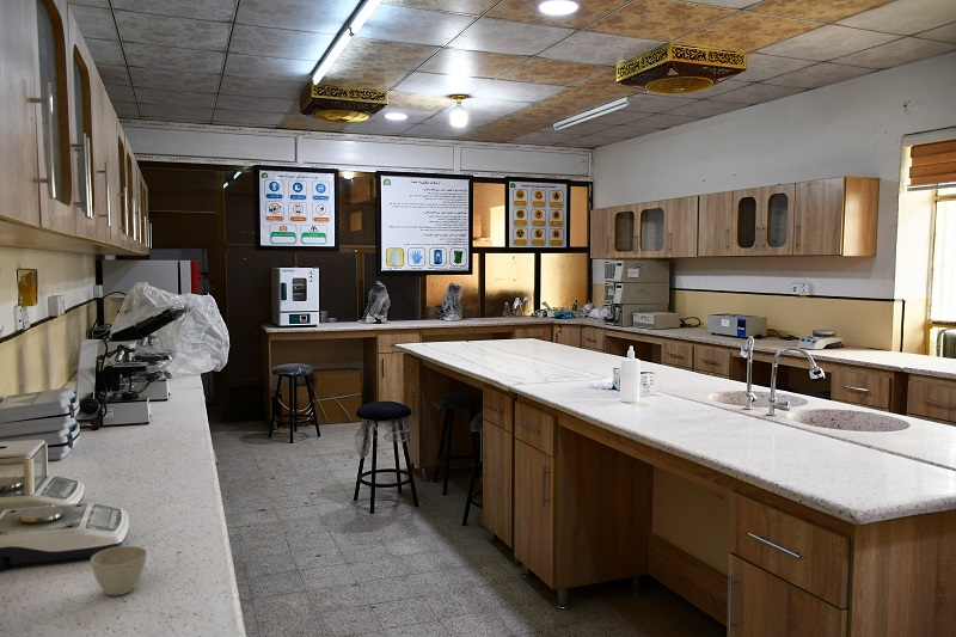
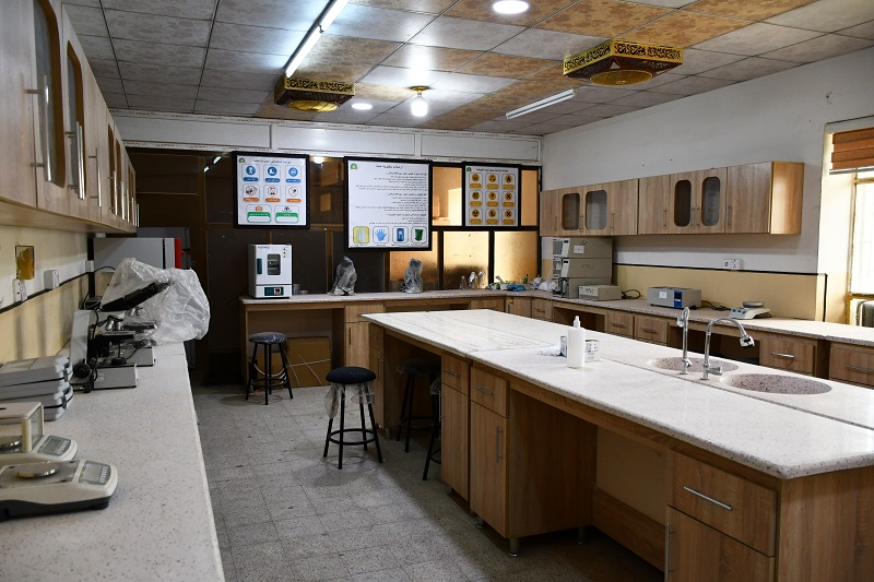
- flower pot (120, 572)
